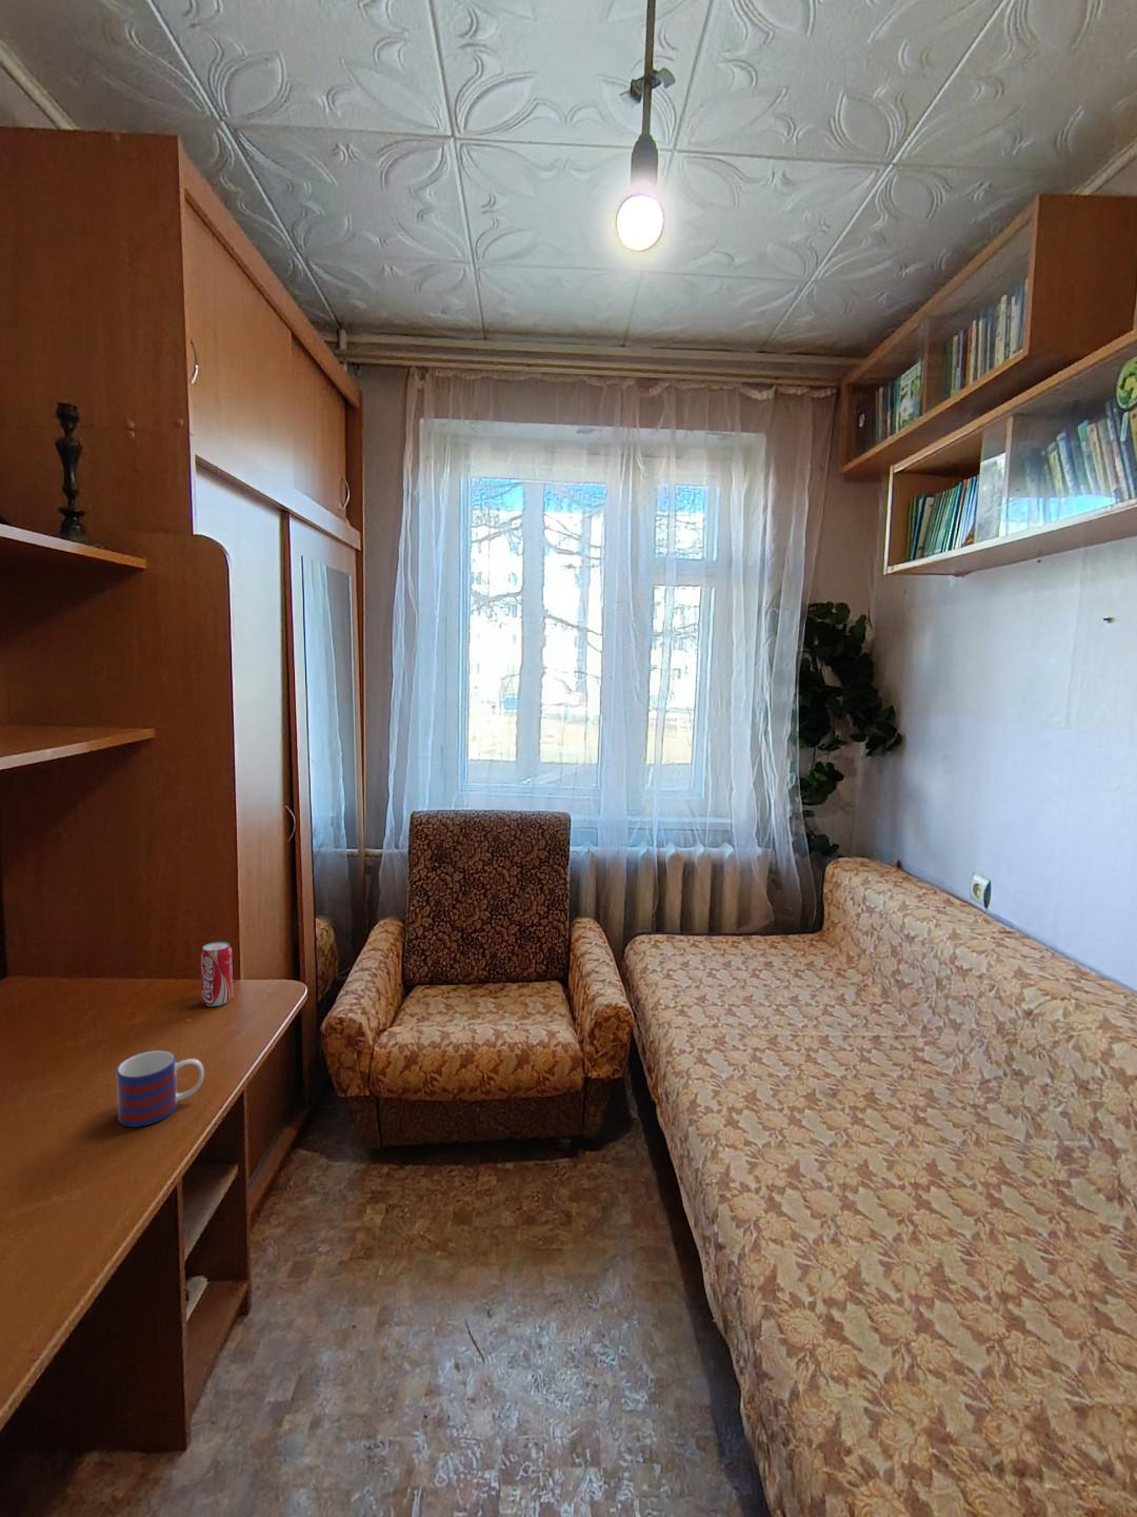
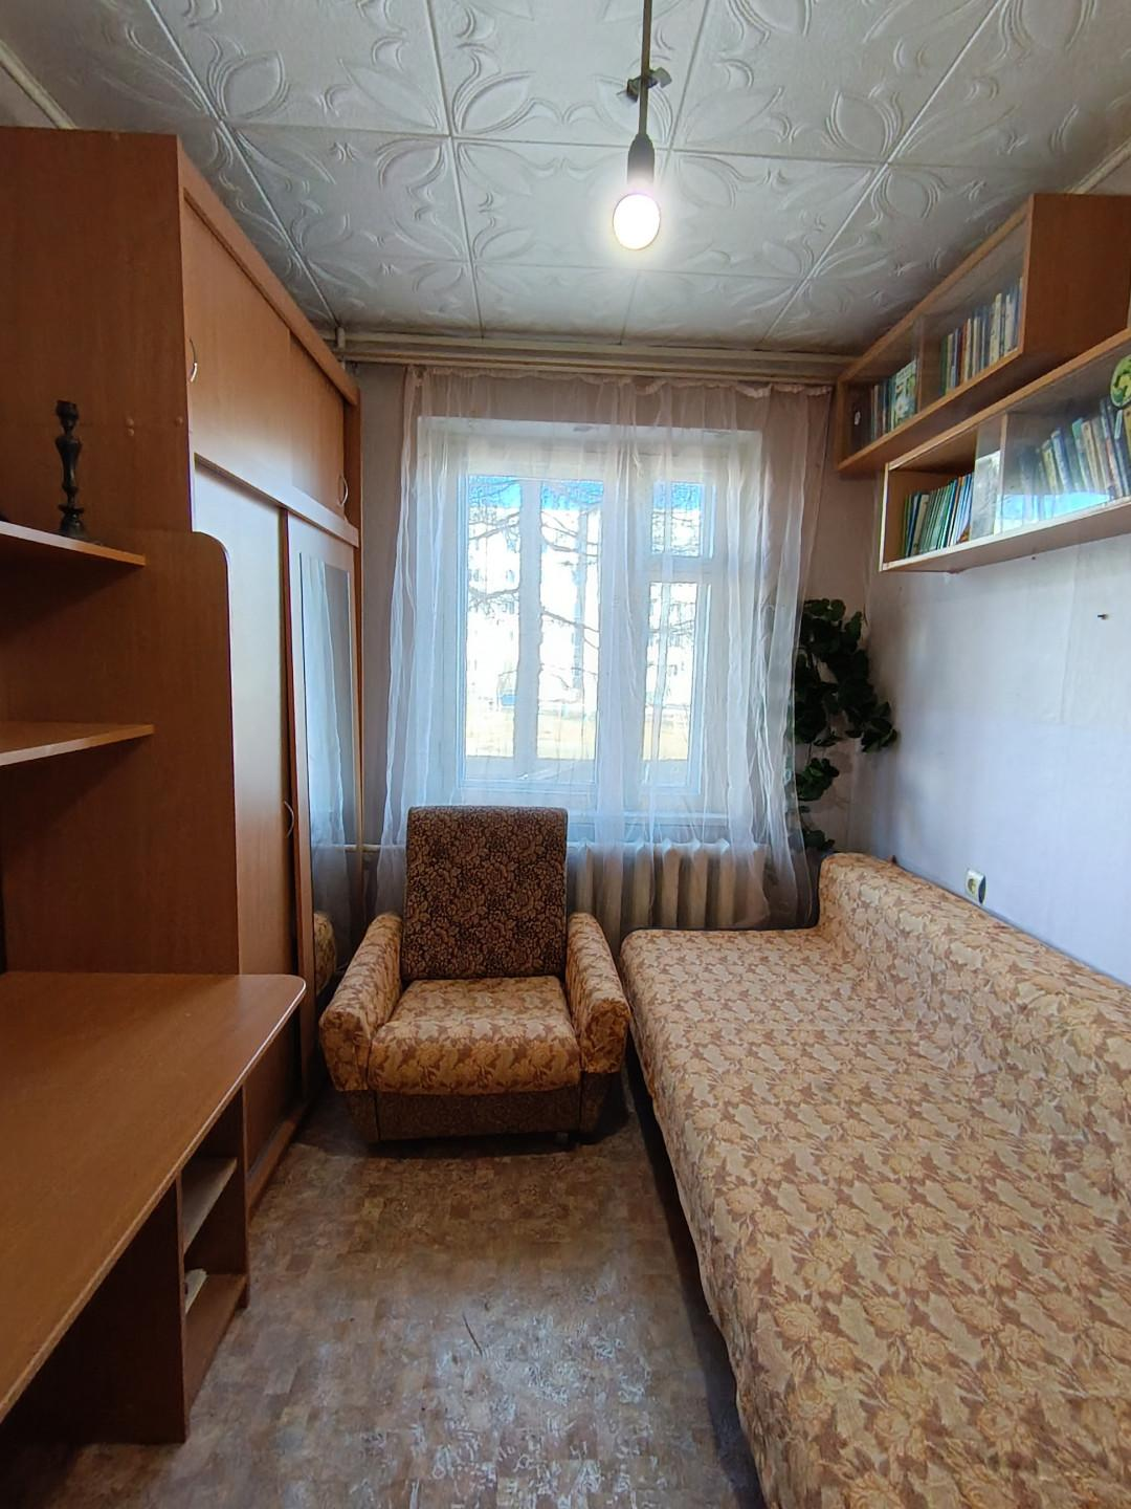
- mug (161, 1085)
- beverage can (216, 974)
